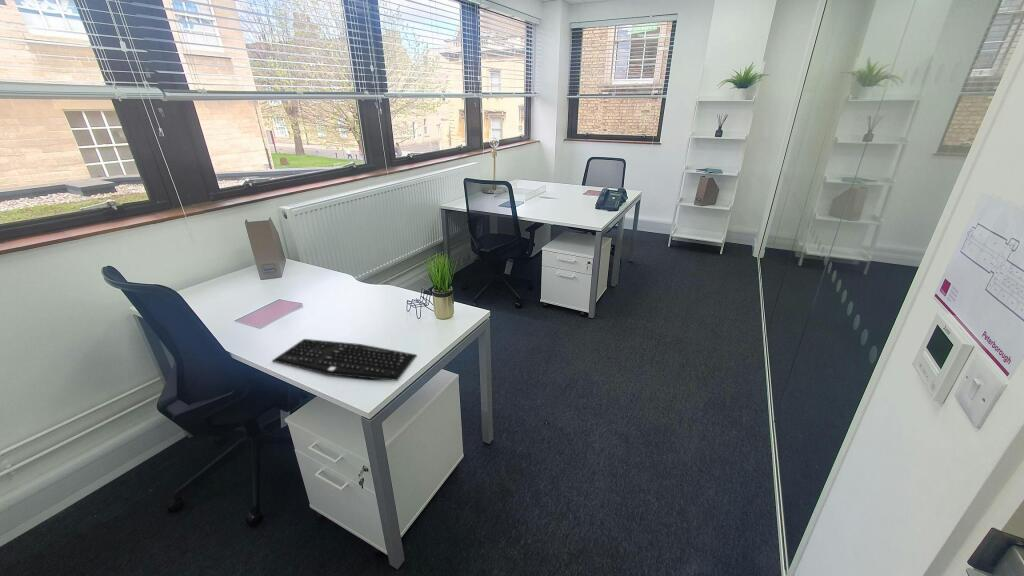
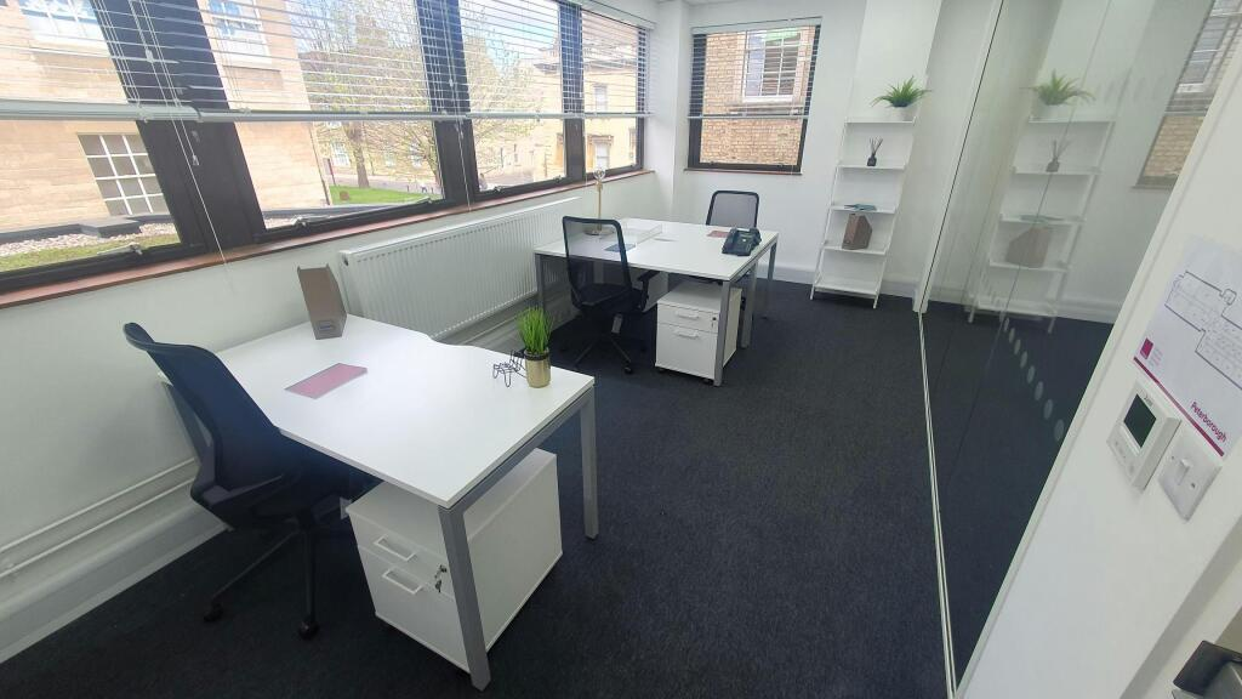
- keyboard (345, 357)
